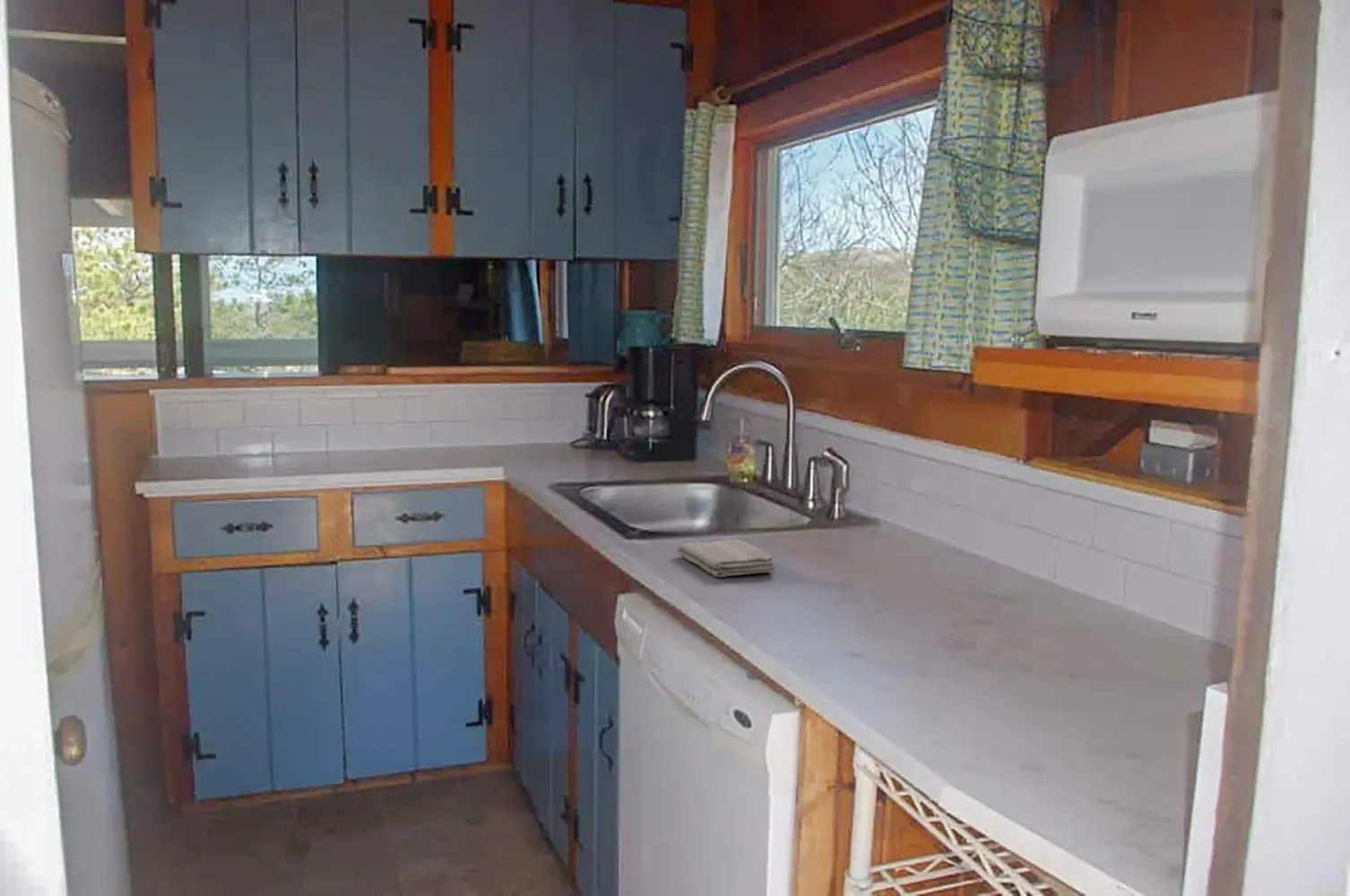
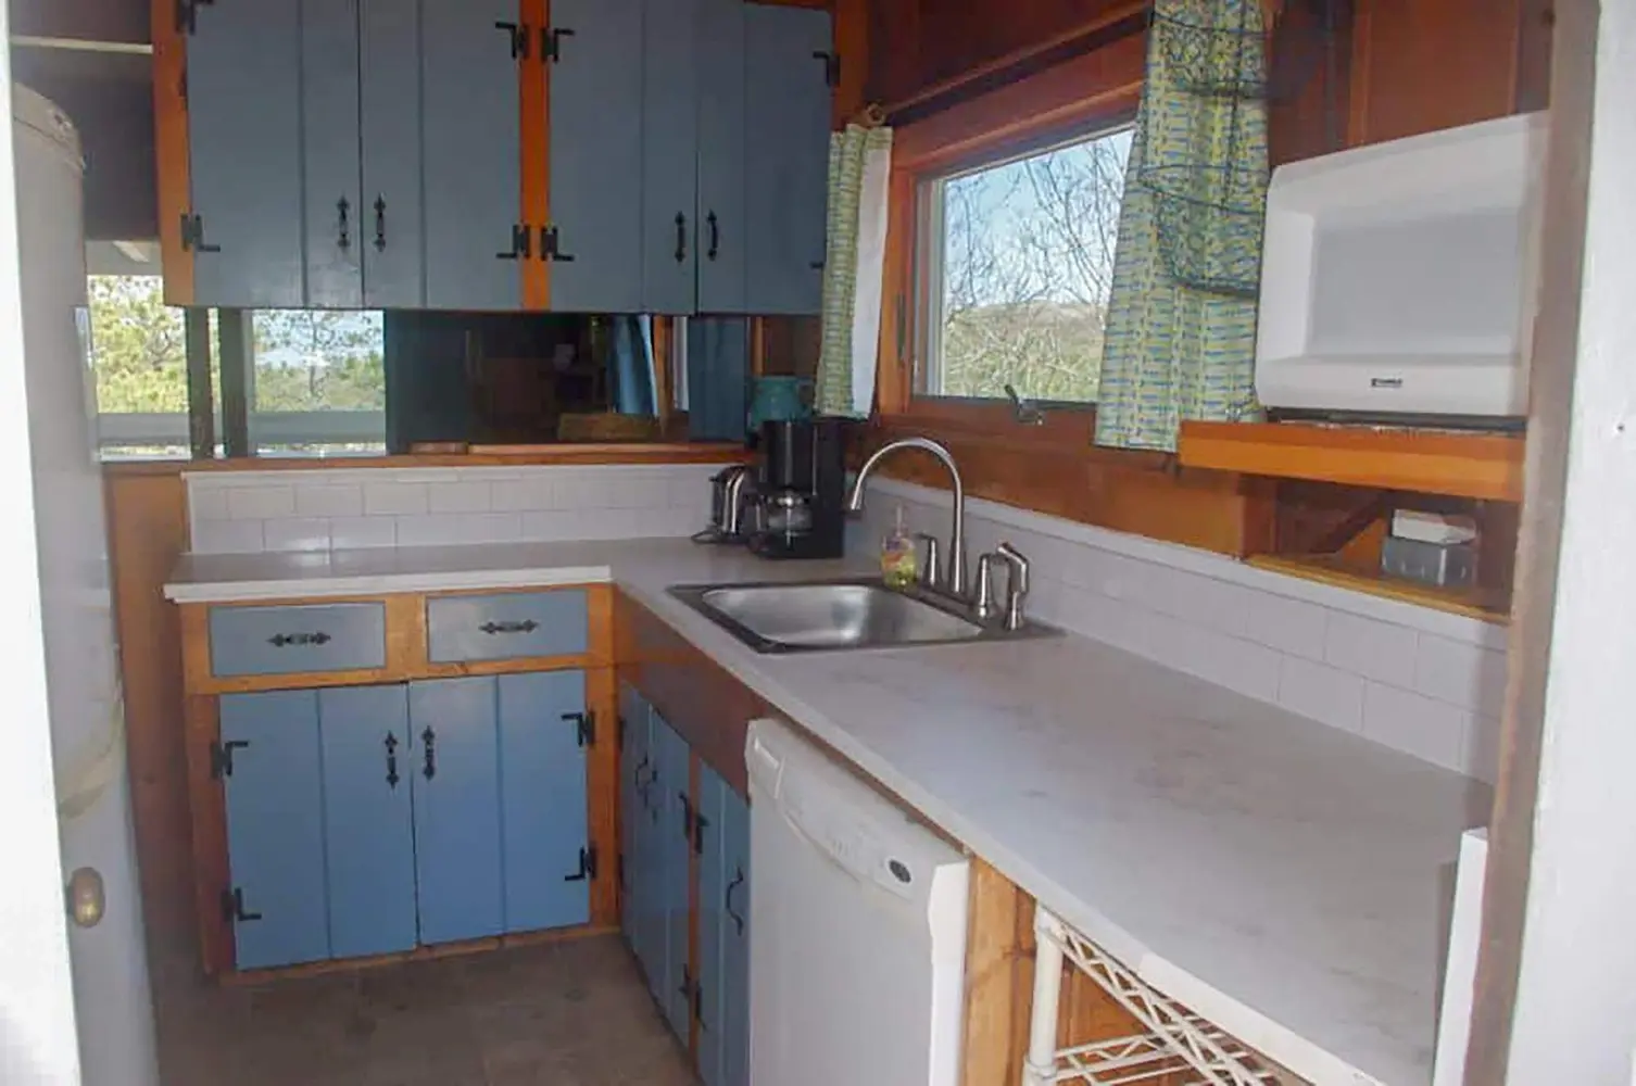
- washcloth (725, 556)
